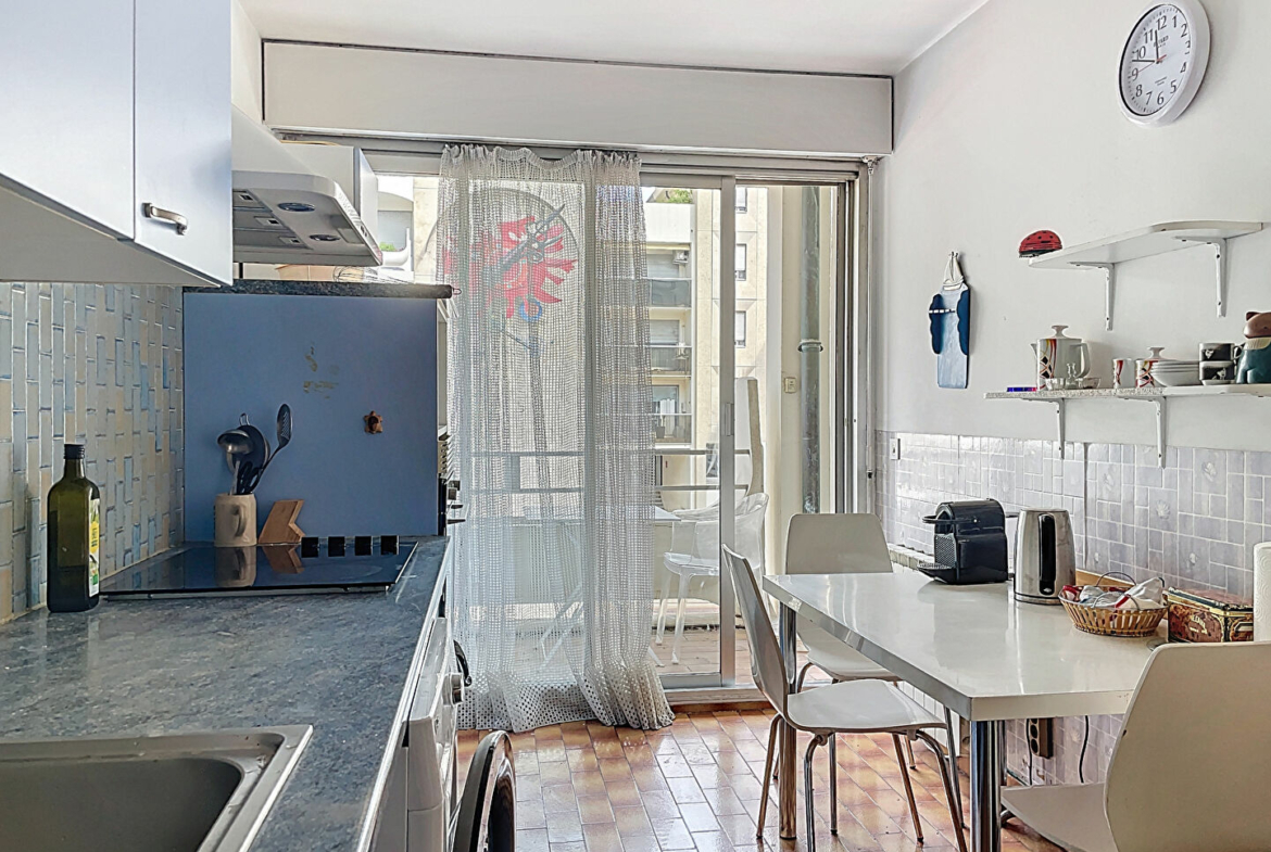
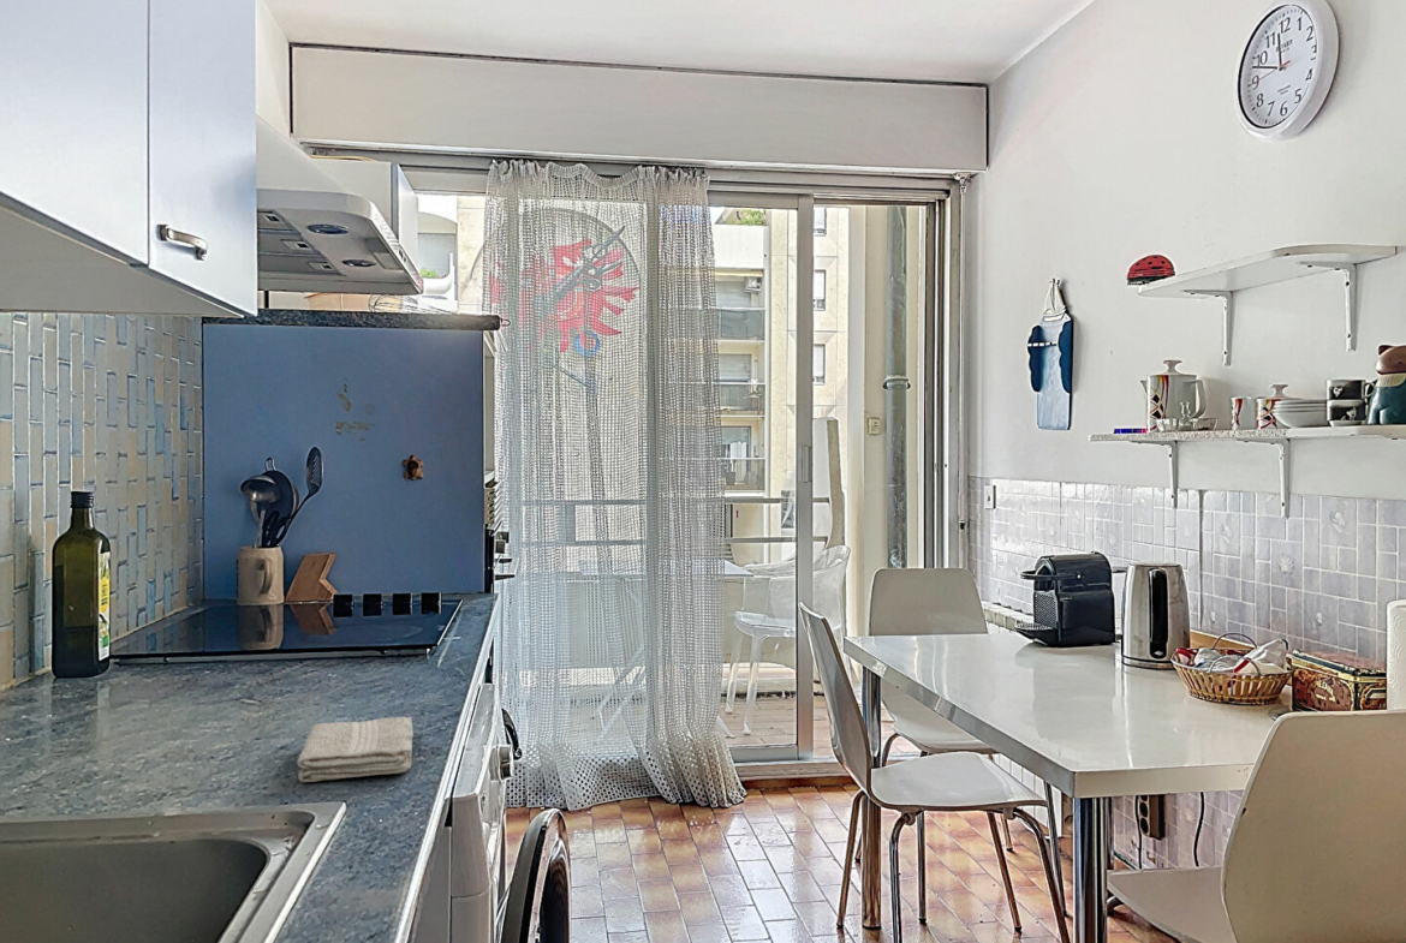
+ washcloth (358, 744)
